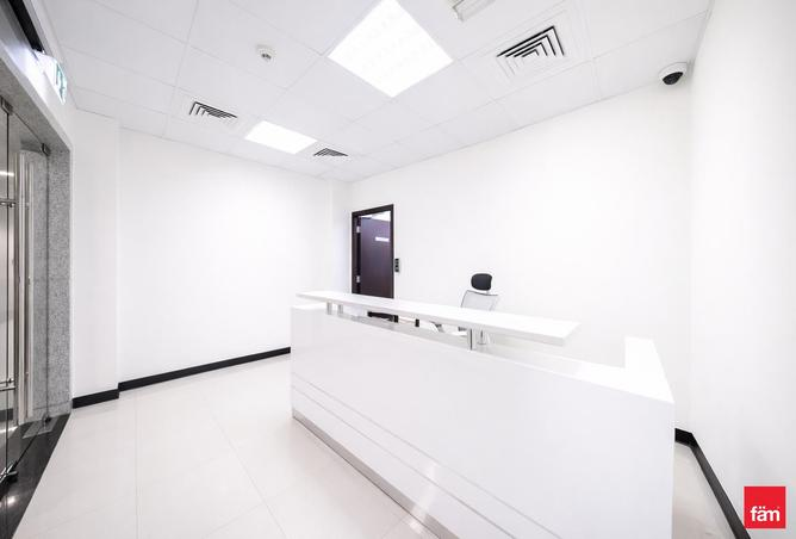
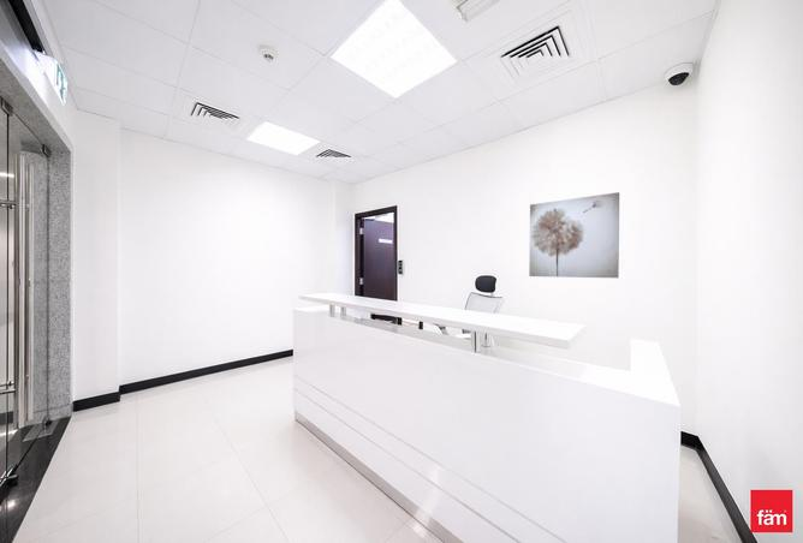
+ wall art (570, 238)
